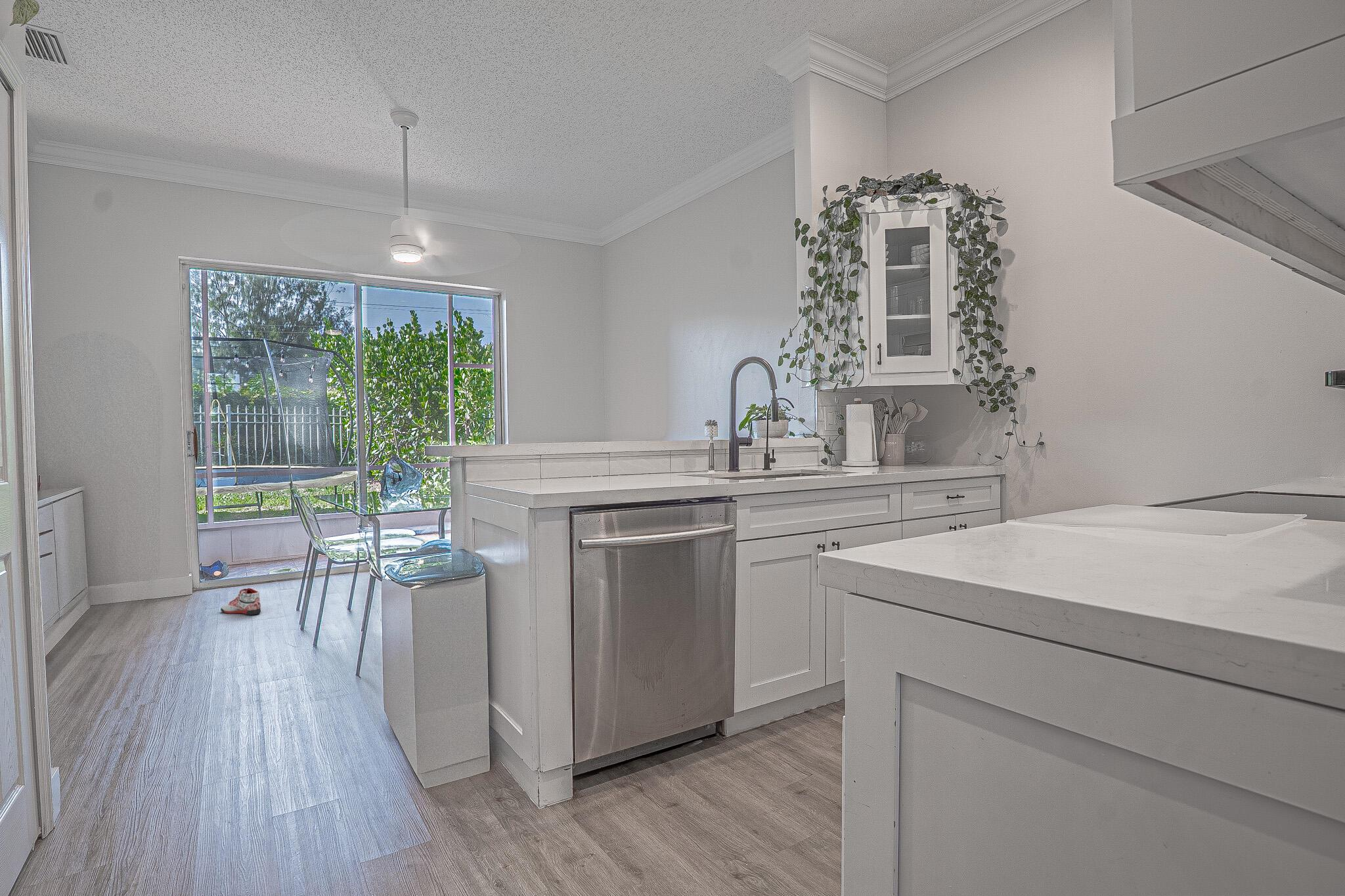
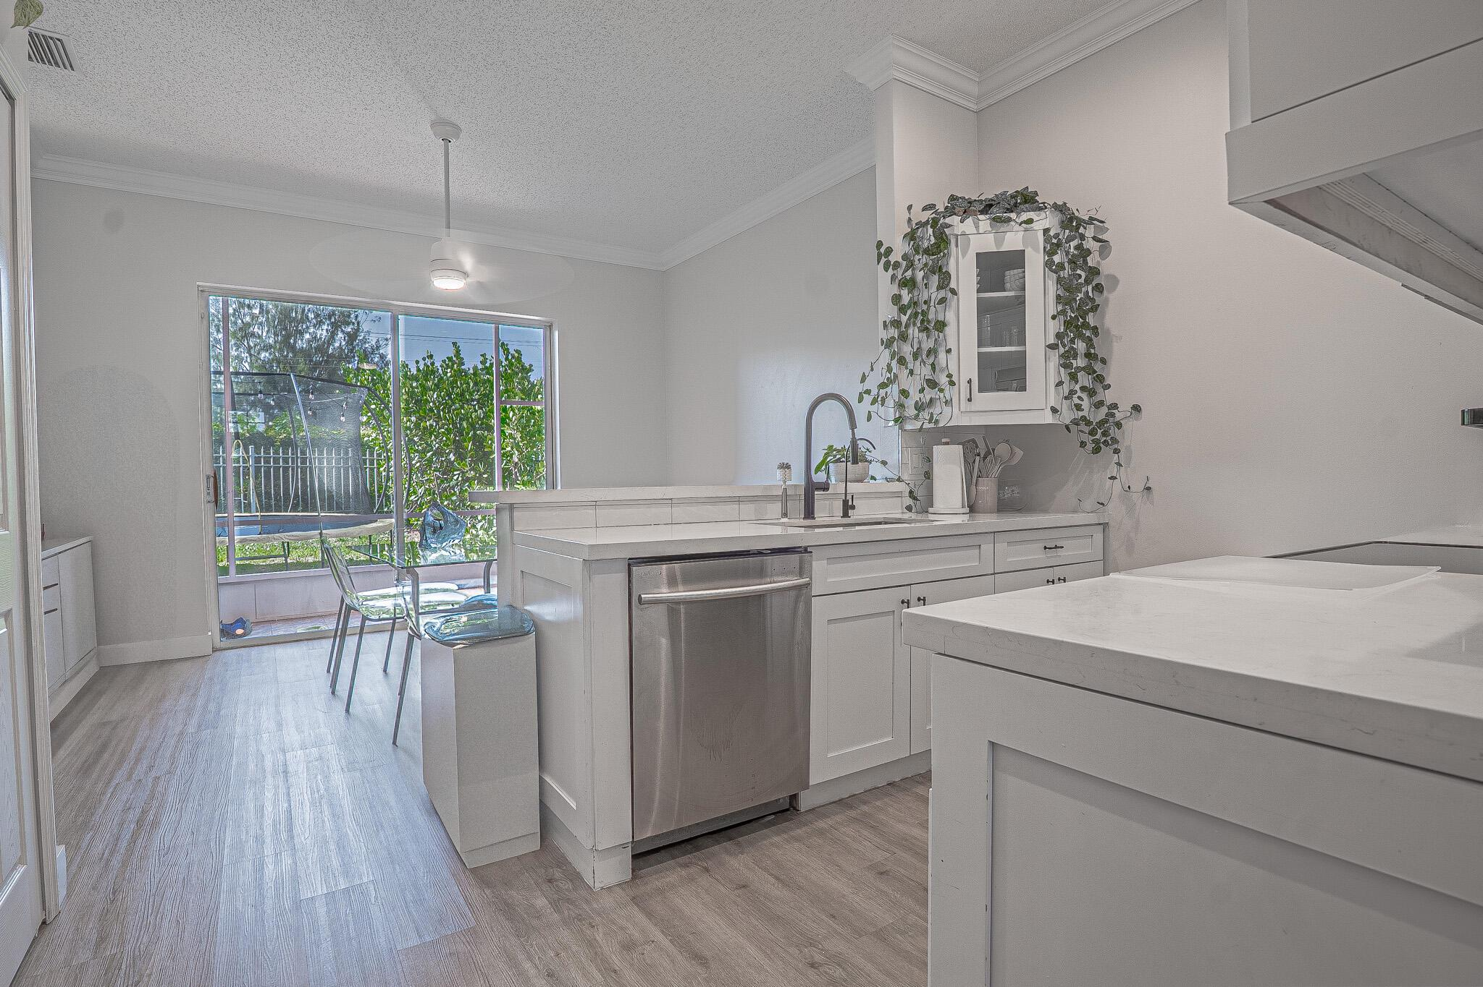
- sneaker (240, 600)
